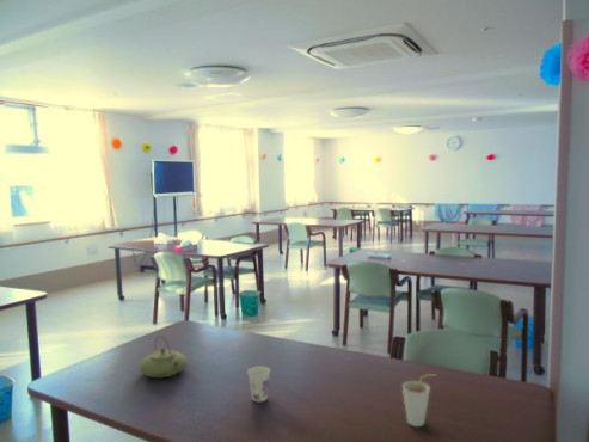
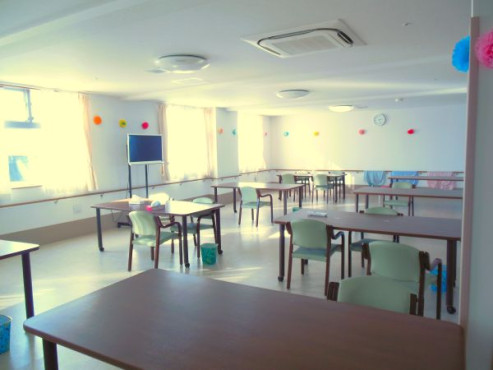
- cup (419, 399)
- cup (259, 383)
- teapot (164, 354)
